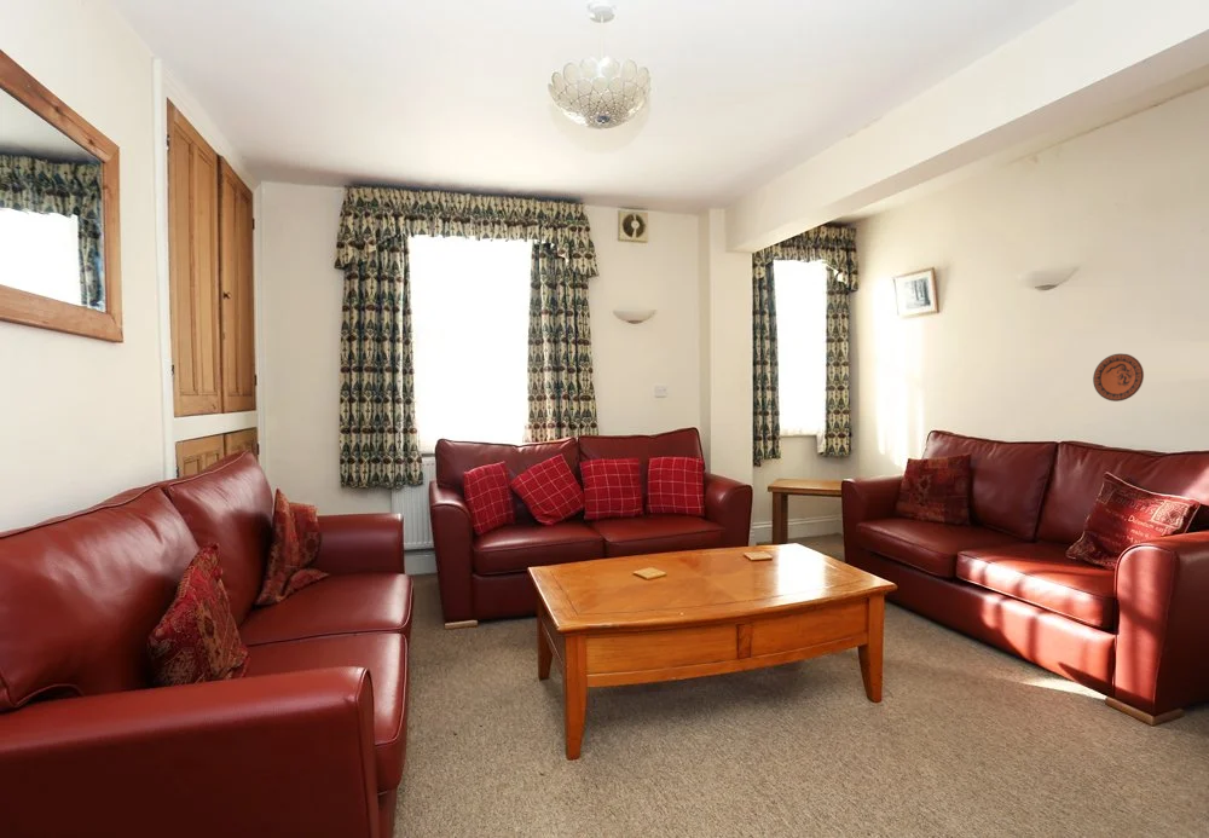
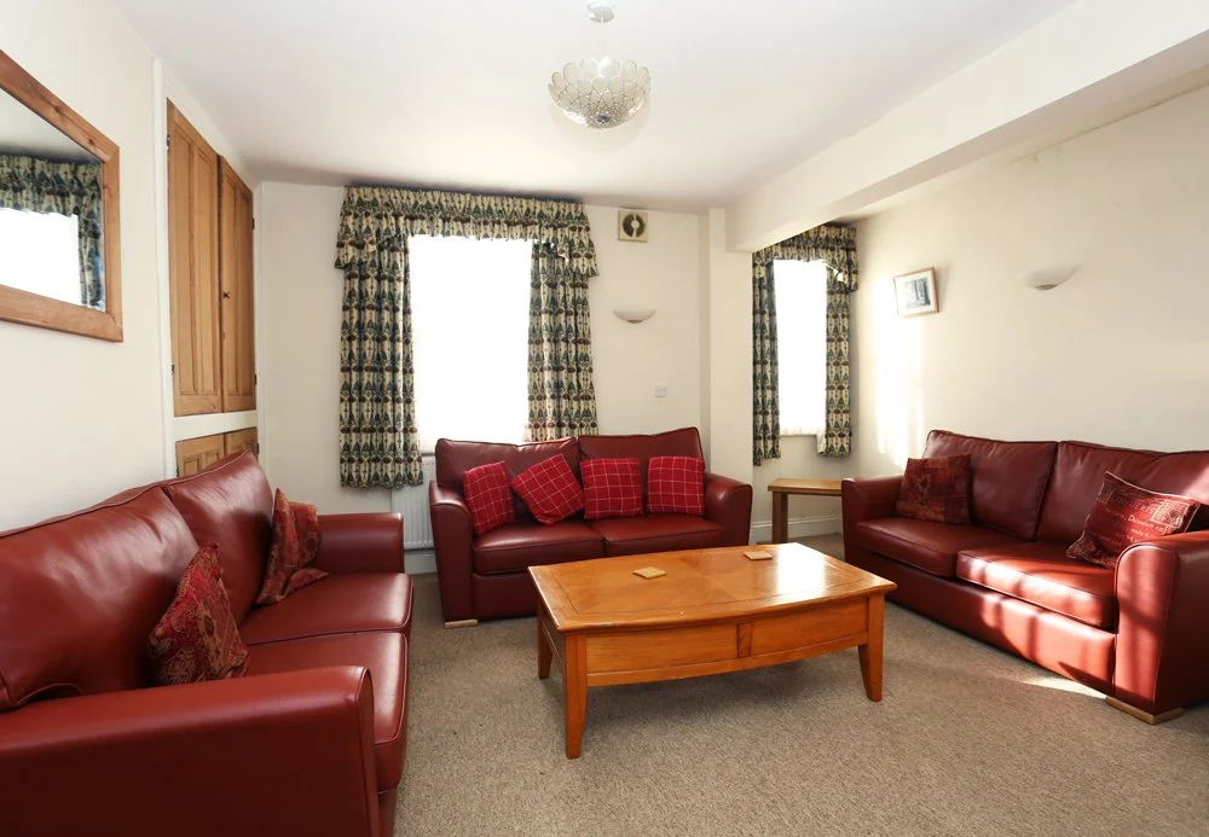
- decorative plate (1117, 377)
